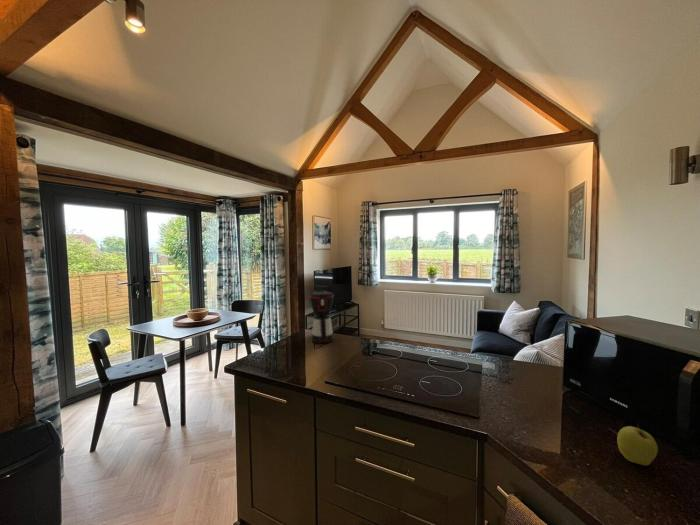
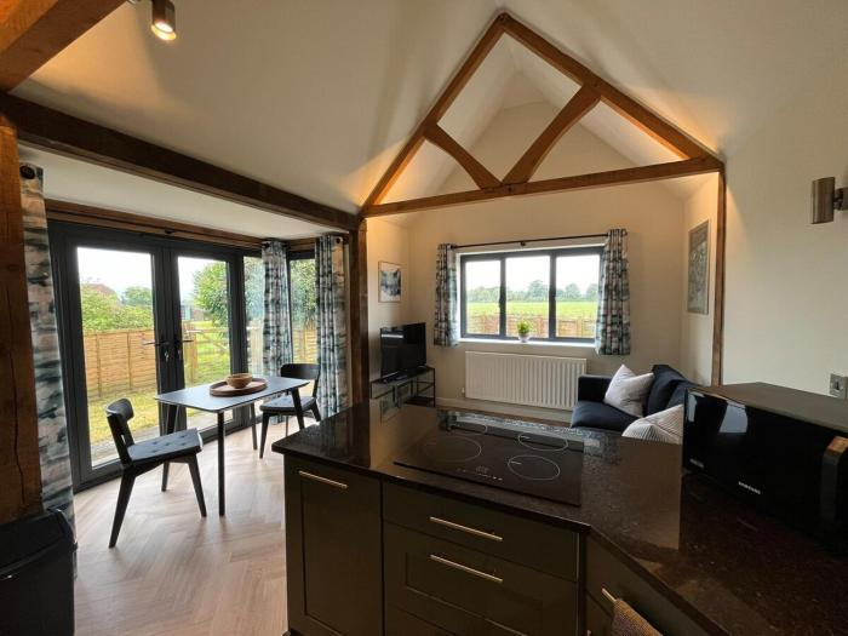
- coffee maker (321, 316)
- apple (636, 442)
